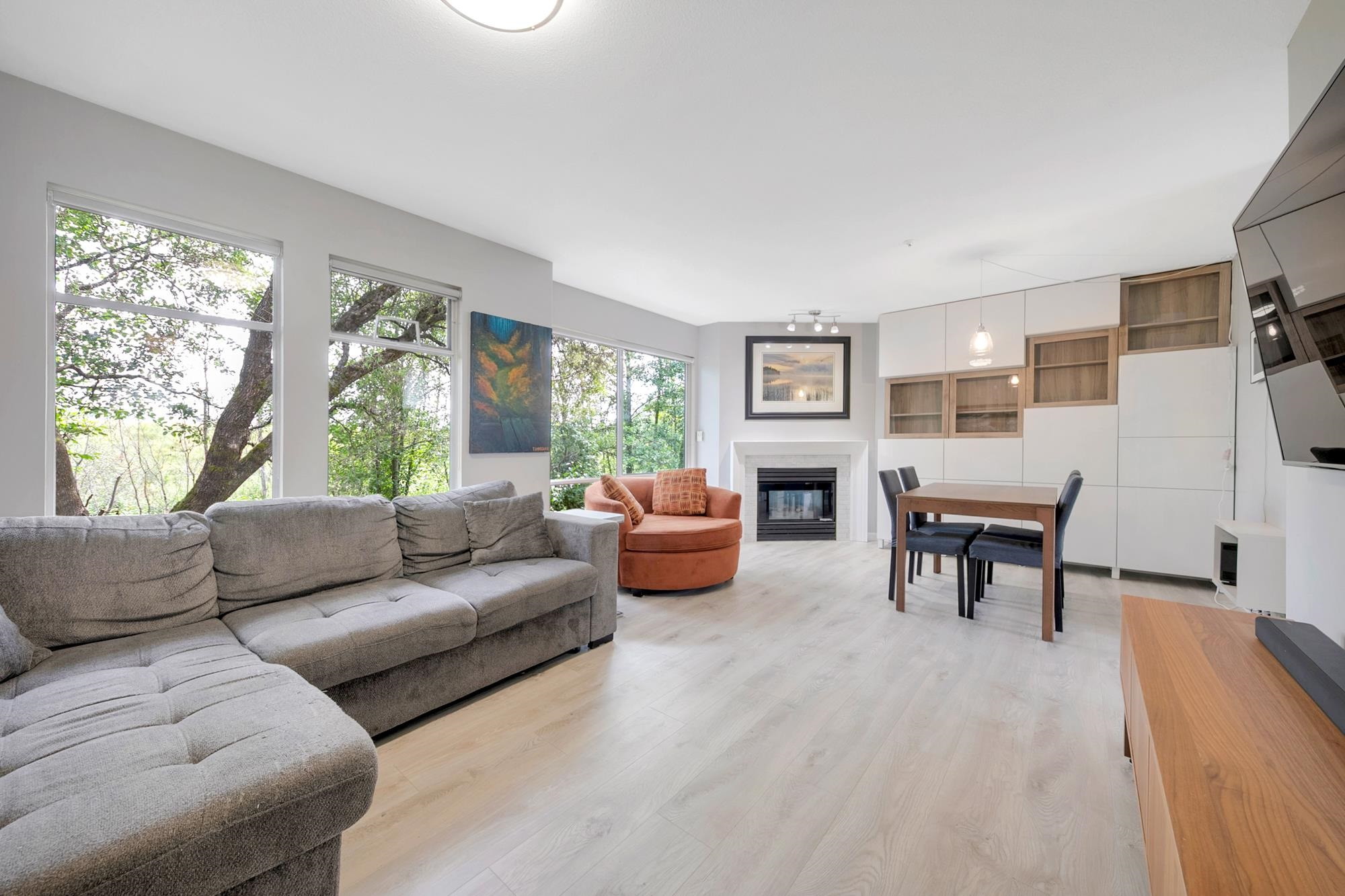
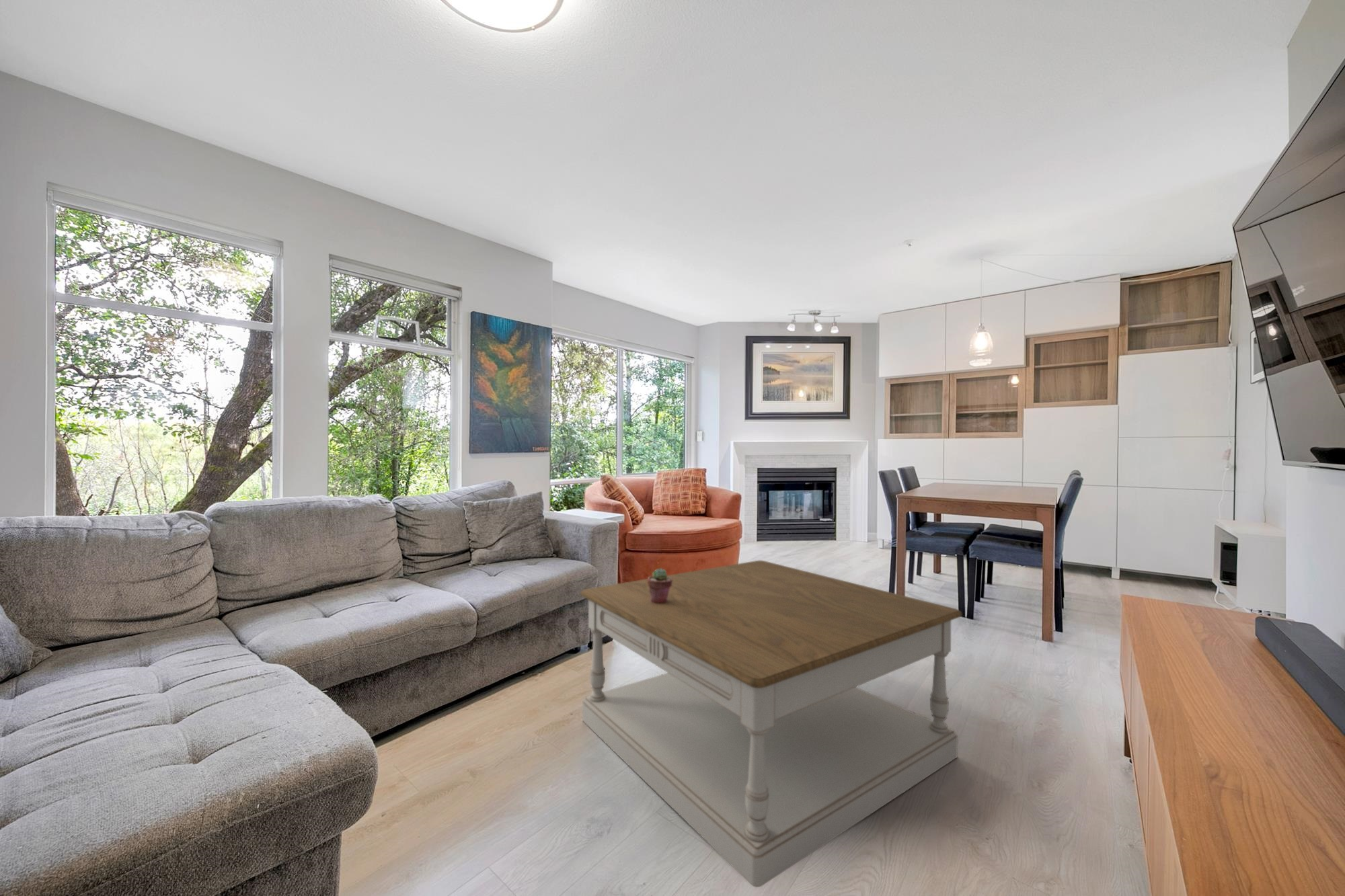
+ potted succulent (659, 584)
+ coffee table (759, 667)
